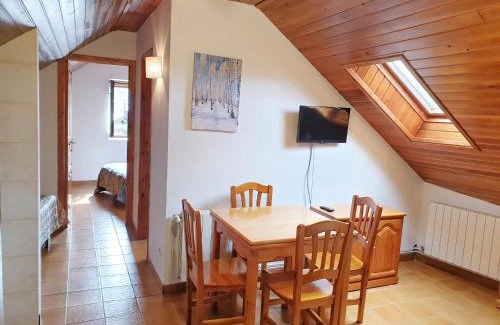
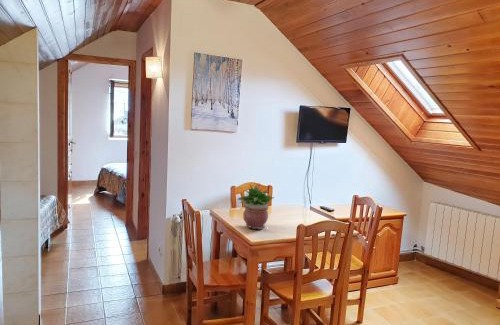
+ potted plant (256, 205)
